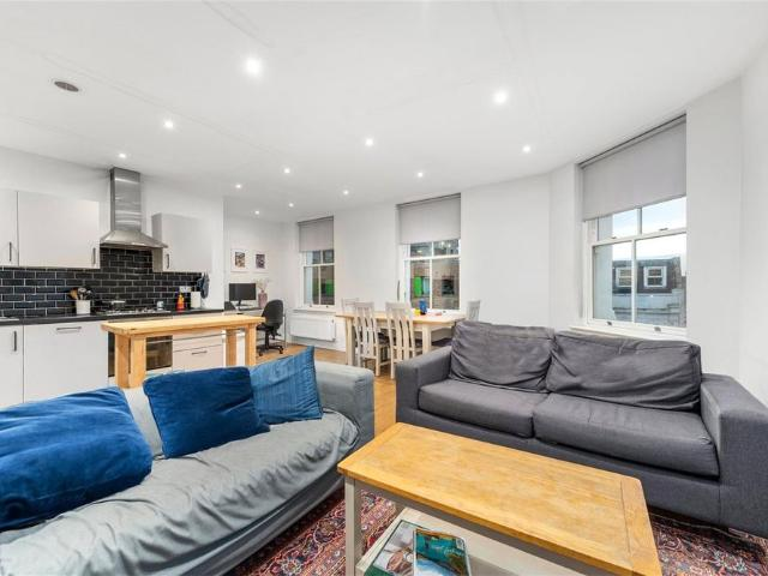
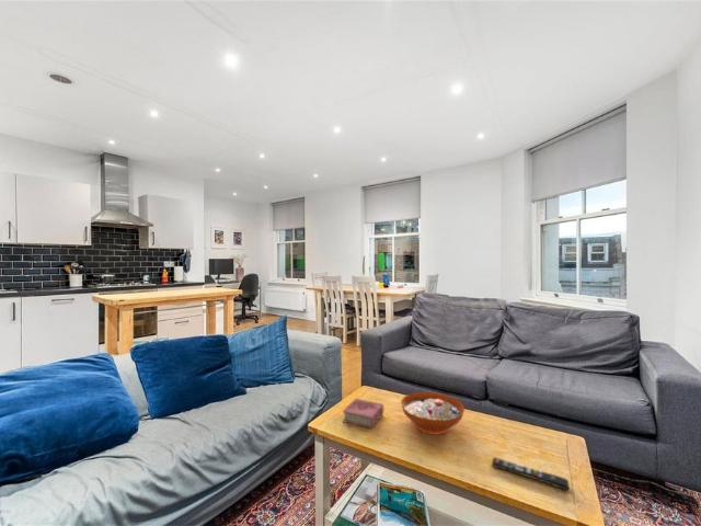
+ book (364, 412)
+ decorative bowl (432, 414)
+ remote control (528, 472)
